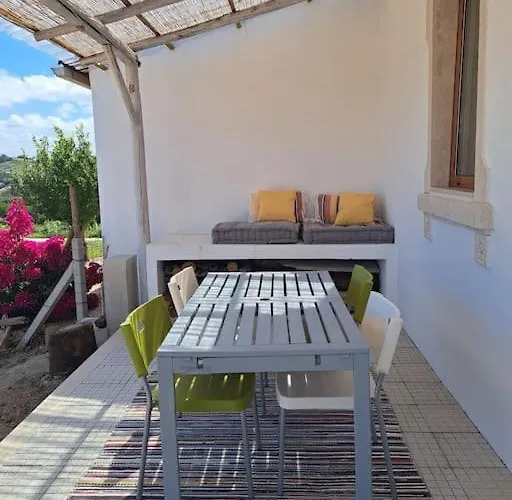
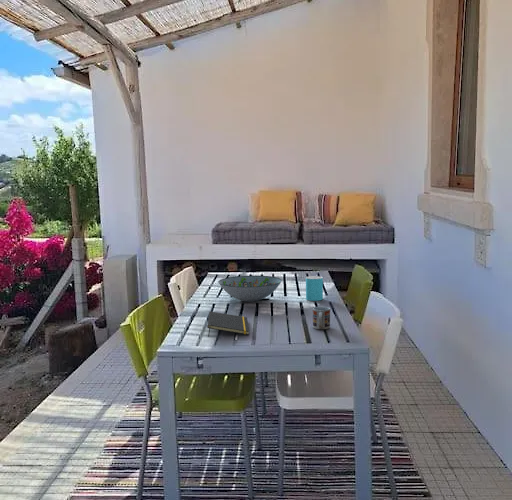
+ cup (321, 318)
+ decorative bowl (250, 290)
+ notepad (228, 322)
+ cup (314, 287)
